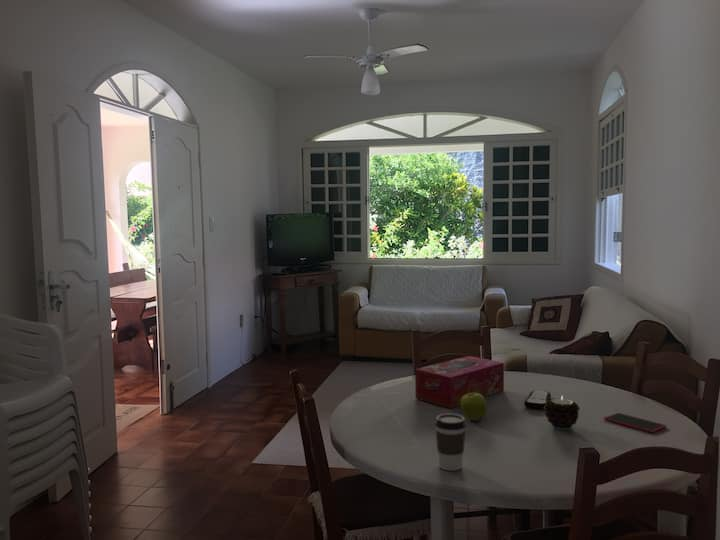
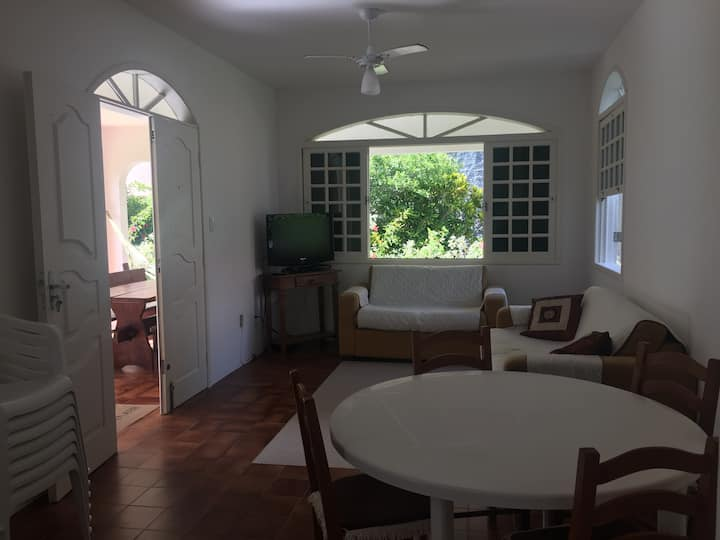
- smartphone (634, 422)
- fruit (473, 406)
- candle (561, 411)
- remote control (538, 399)
- tissue box (460, 380)
- coffee cup (450, 442)
